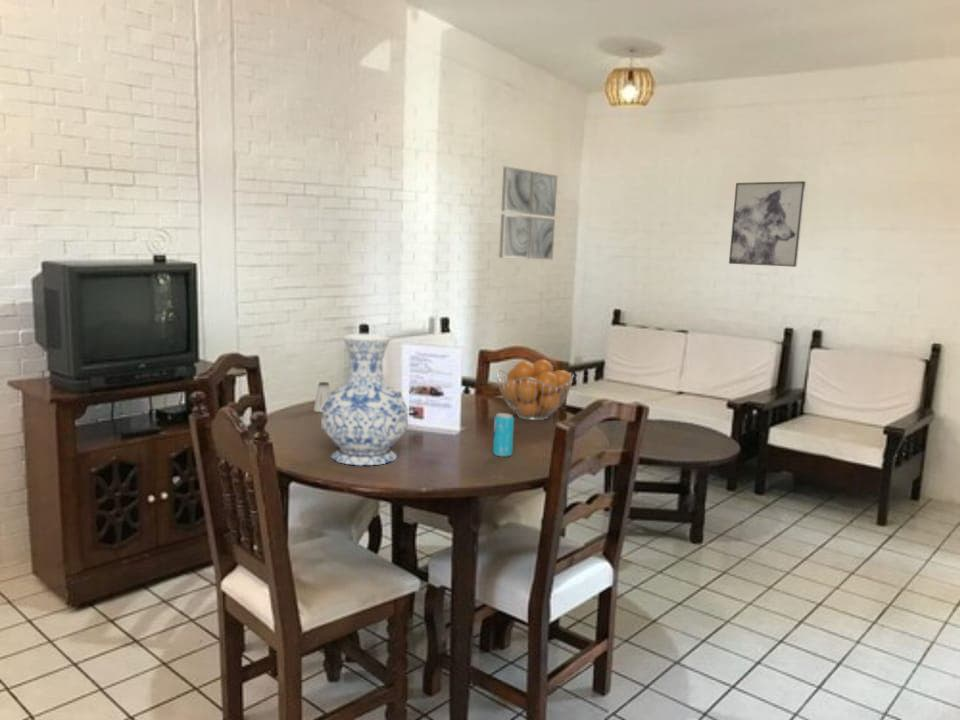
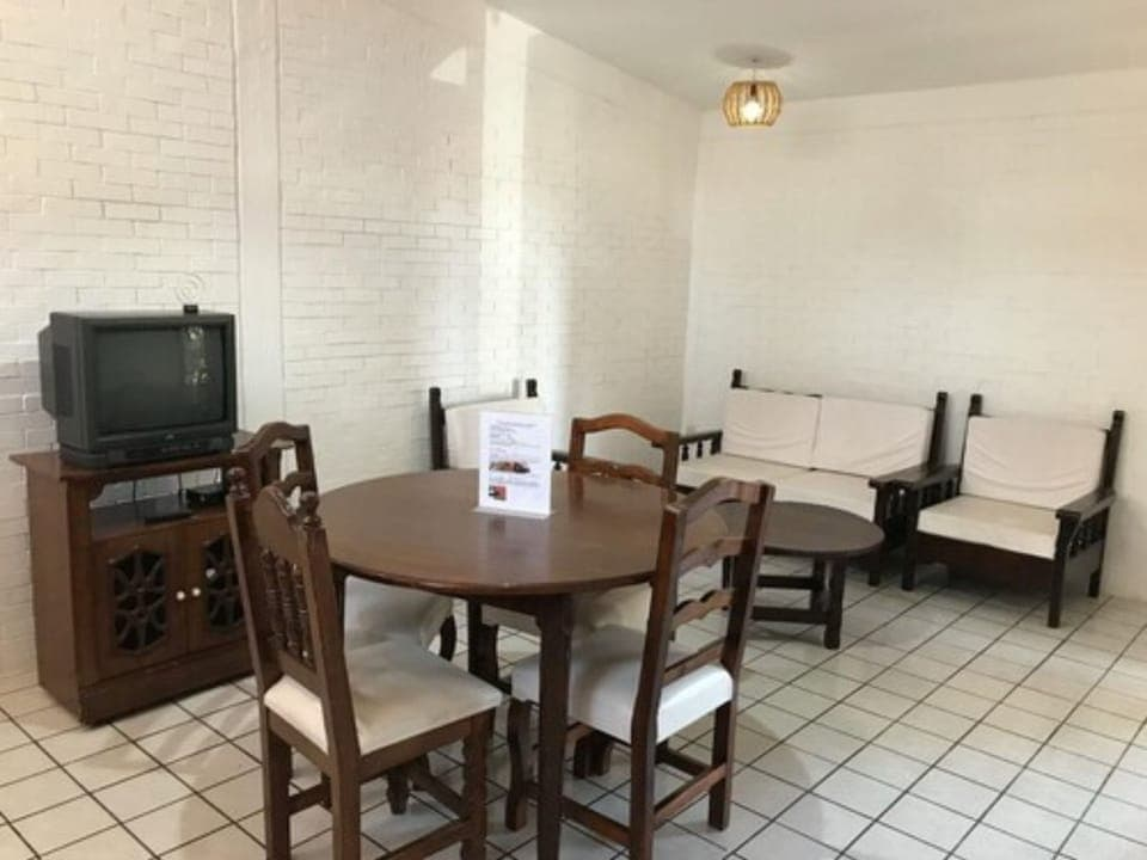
- fruit basket (534, 388)
- saltshaker (323, 396)
- wall art (765, 224)
- wall art (529, 216)
- vase (365, 396)
- beverage can (503, 434)
